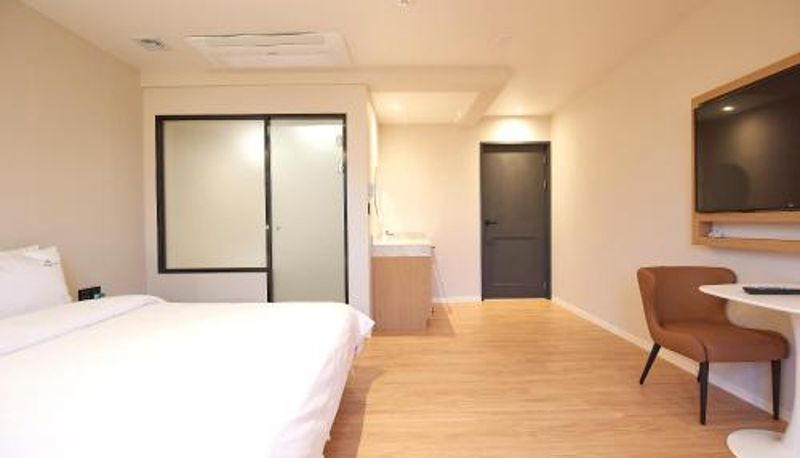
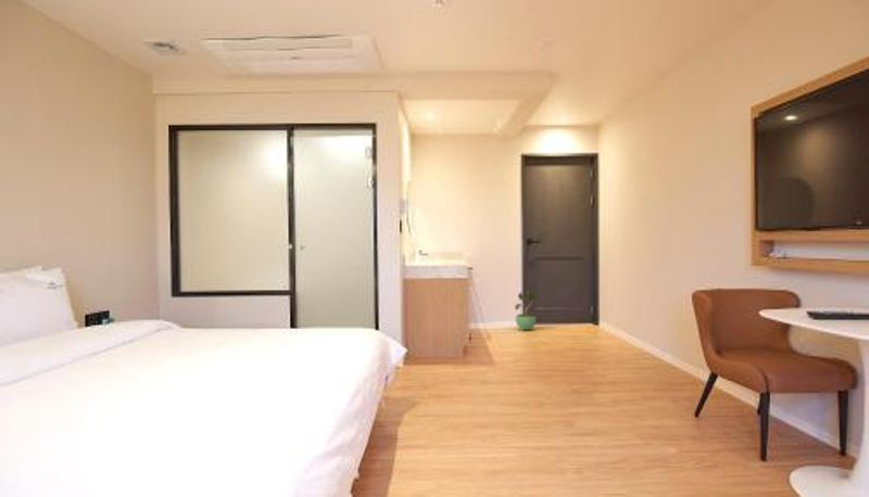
+ potted plant (526, 309)
